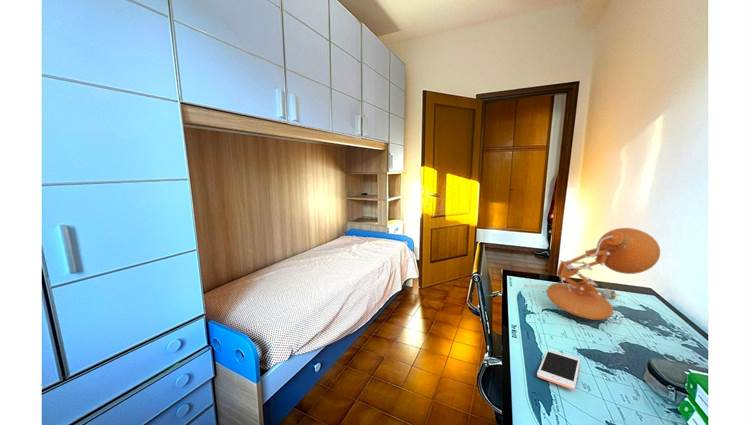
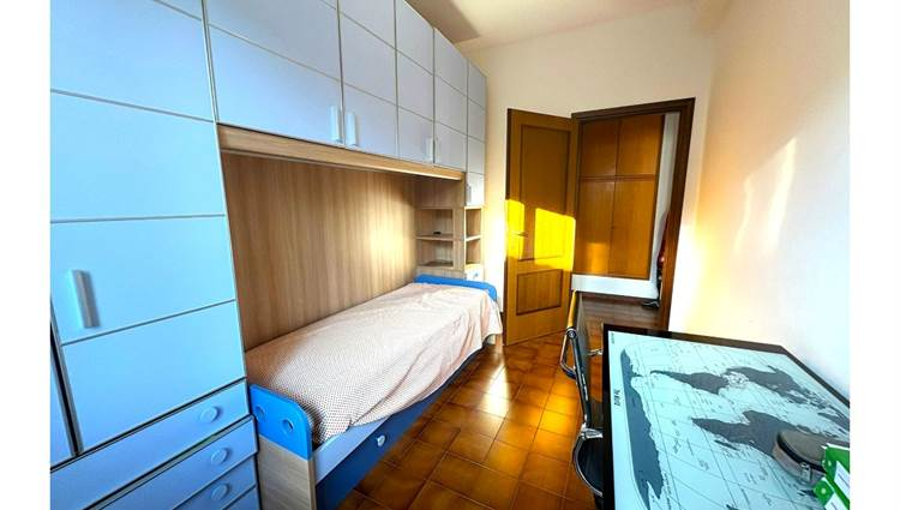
- desk lamp (582, 265)
- cell phone (559, 367)
